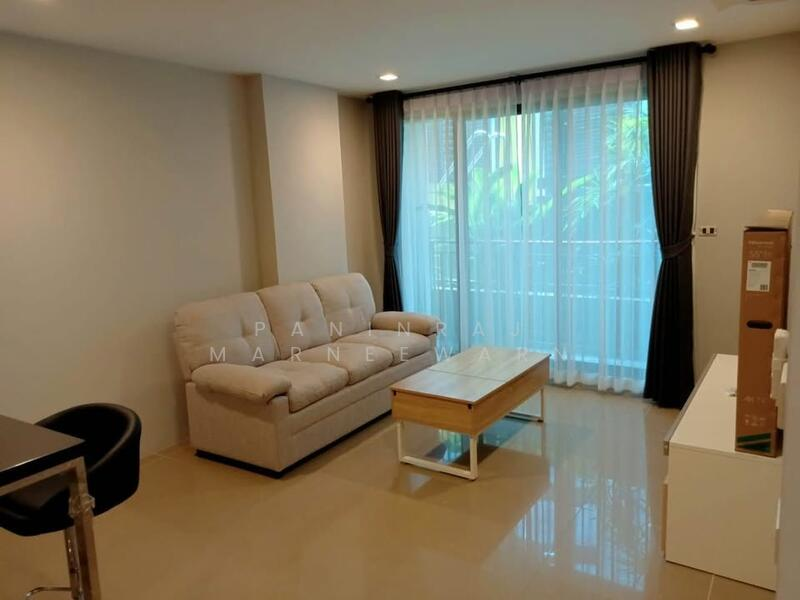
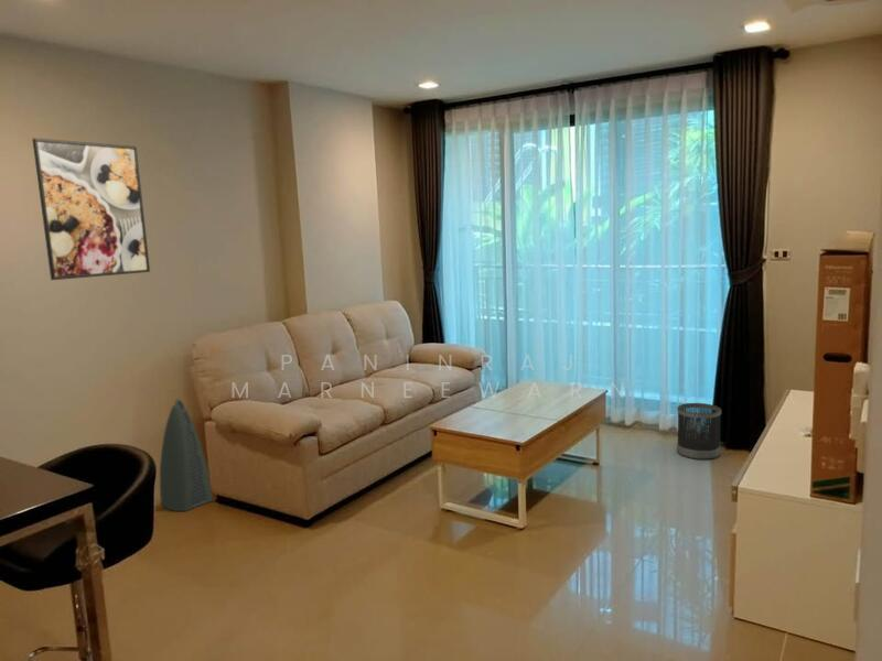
+ wastebasket (698, 430)
+ air purifier (181, 453)
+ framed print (95, 209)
